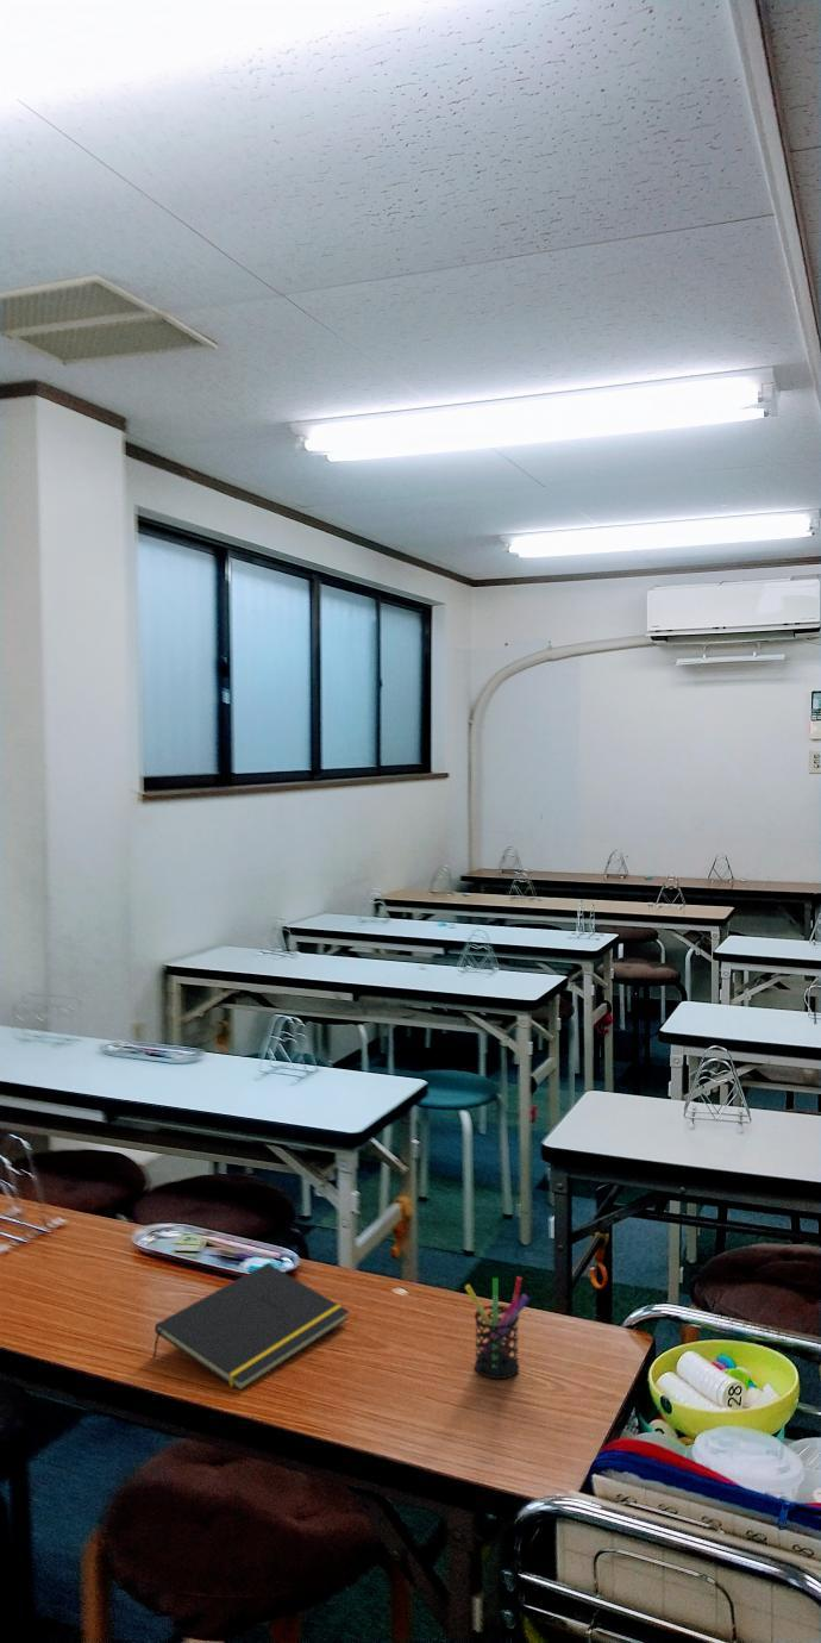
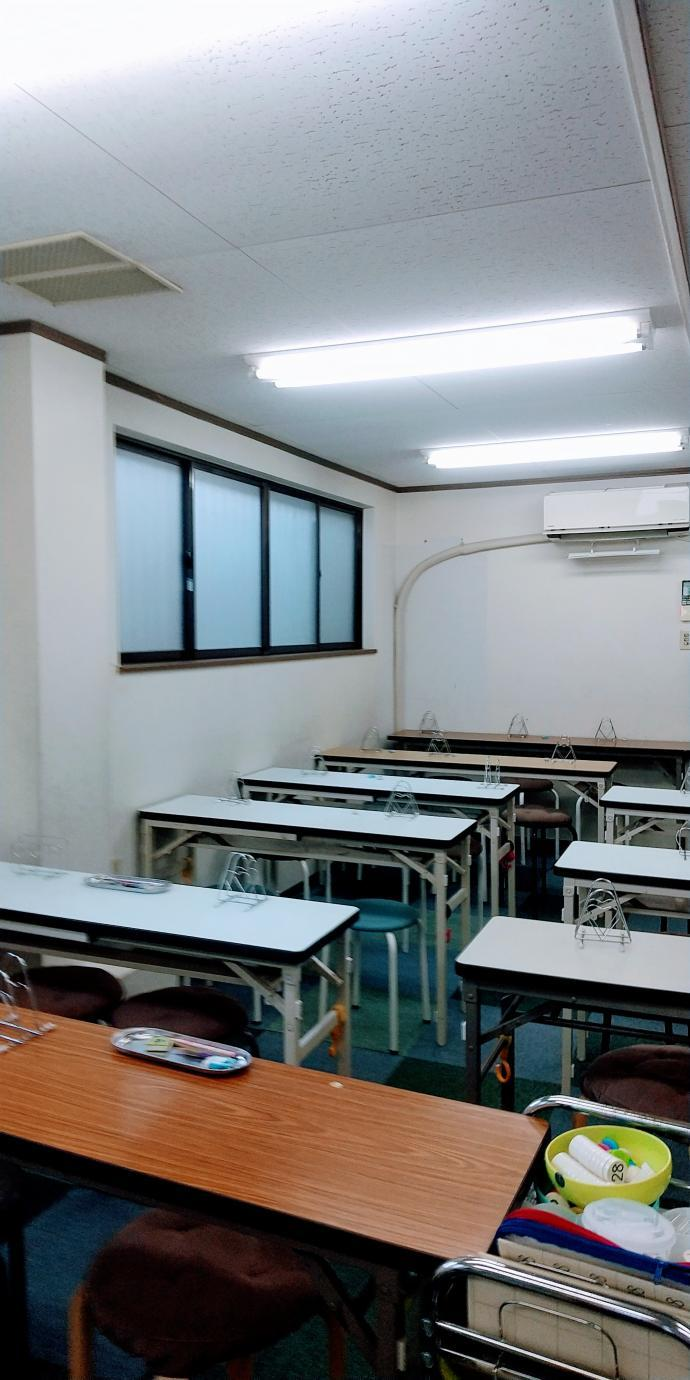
- pen holder (499, 1319)
- notepad (255, 1320)
